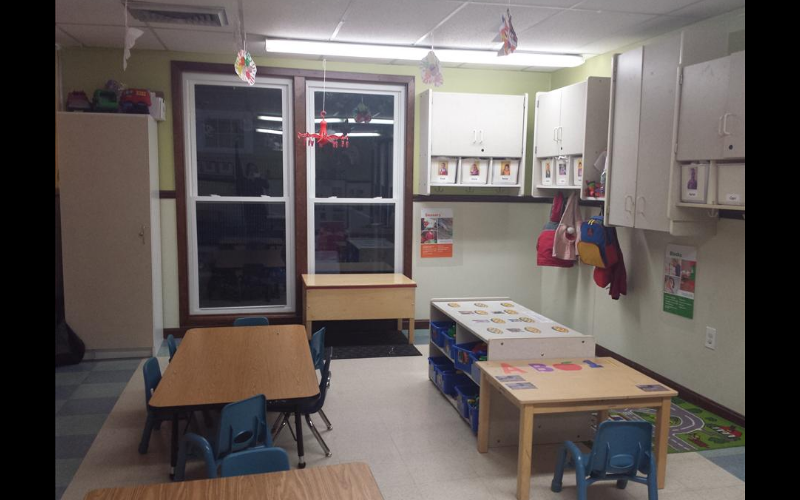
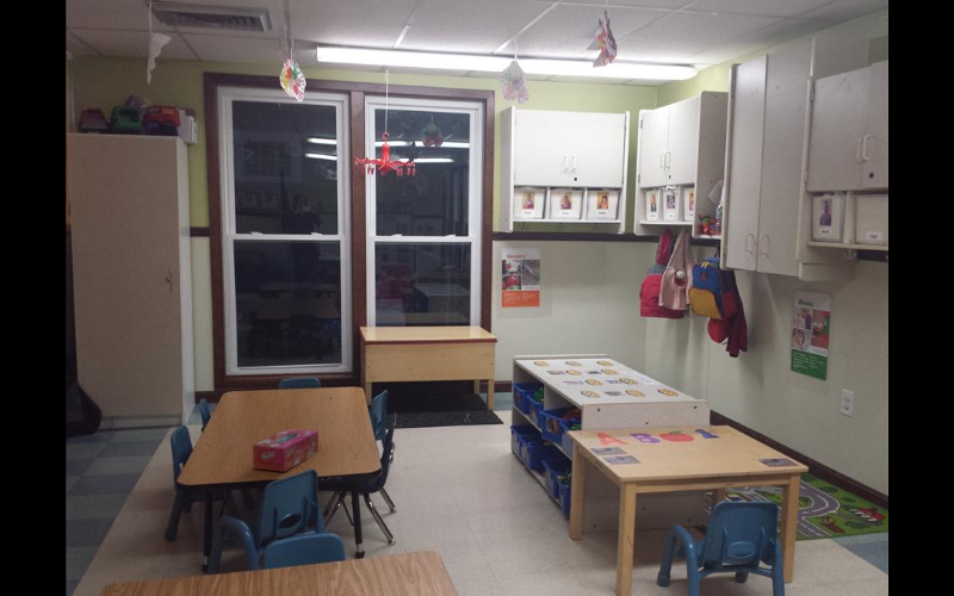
+ tissue box (286, 448)
